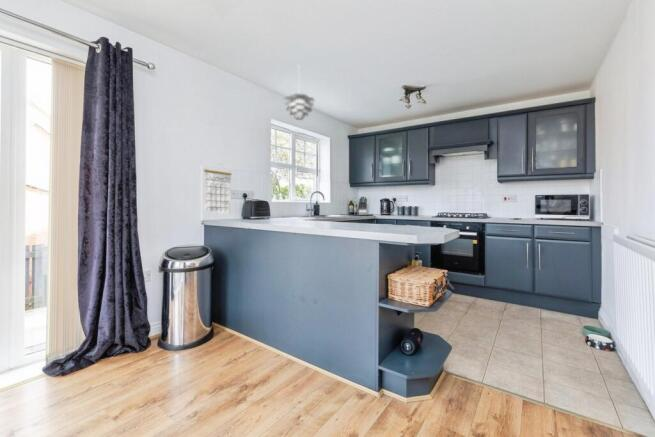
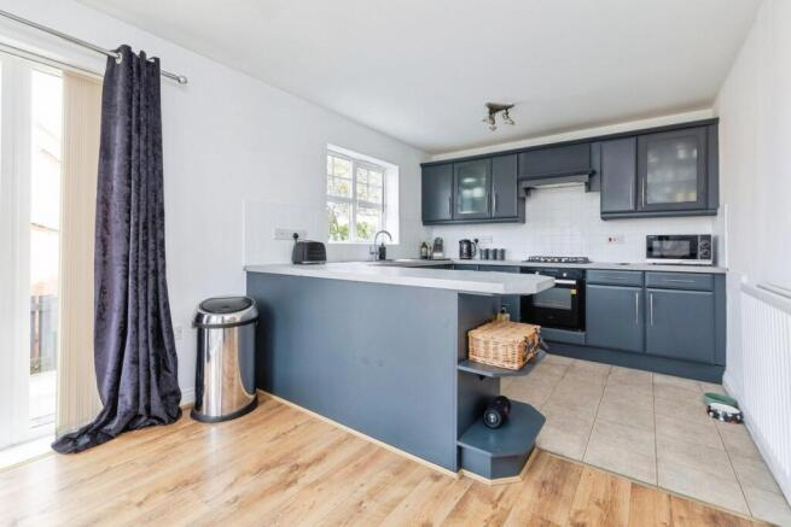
- pendant light (299, 91)
- calendar (218, 187)
